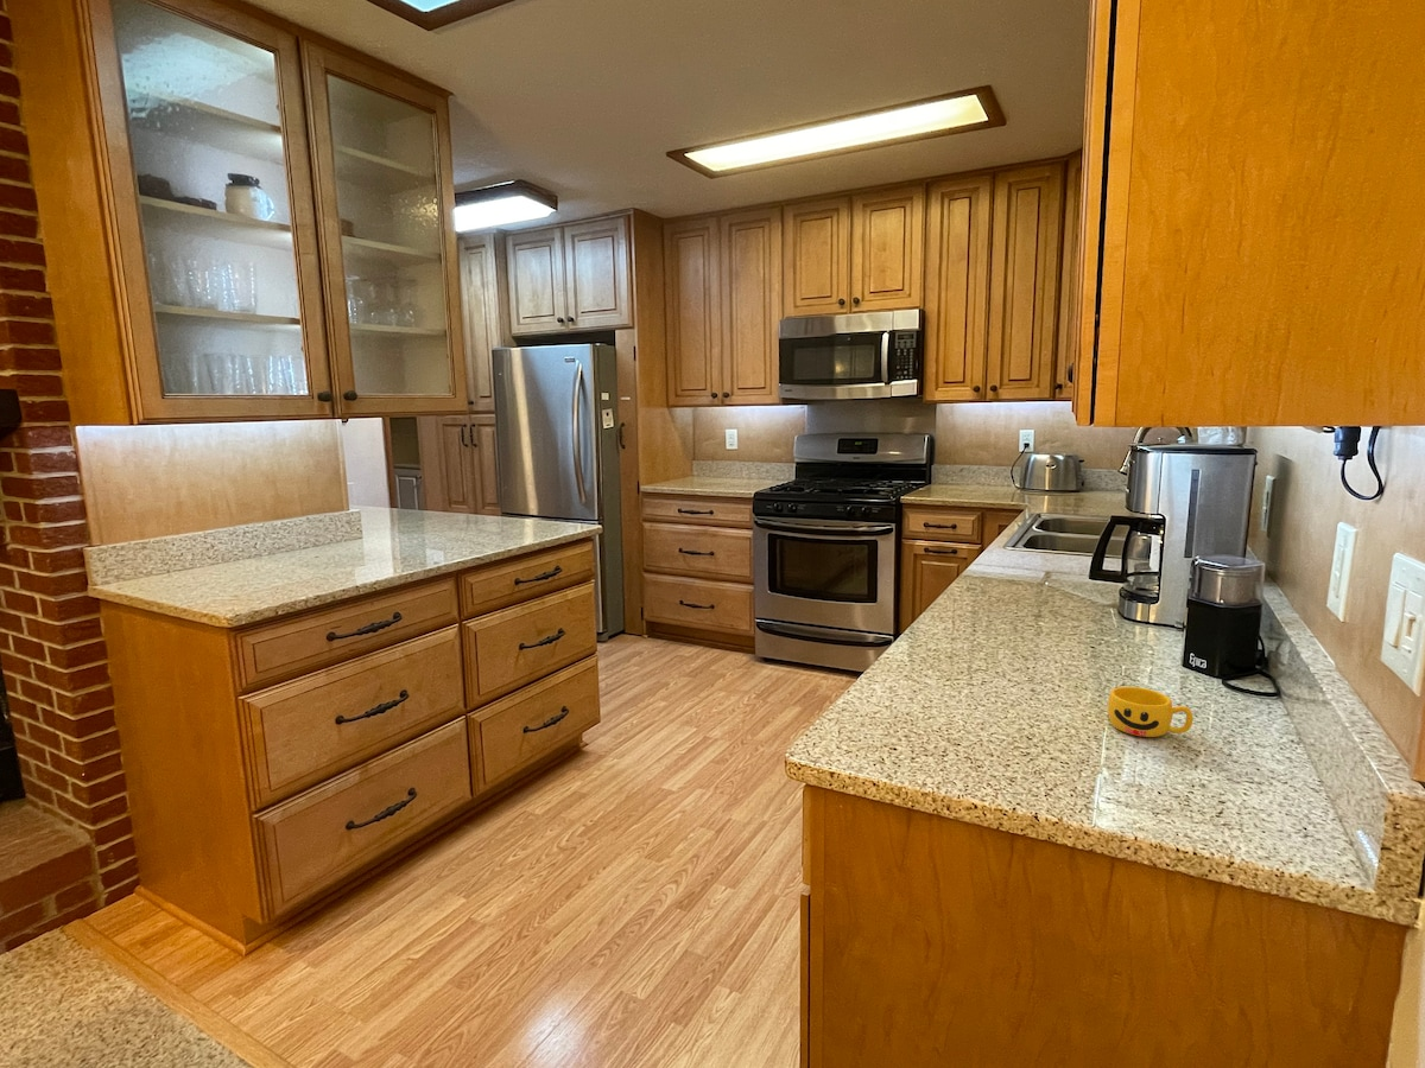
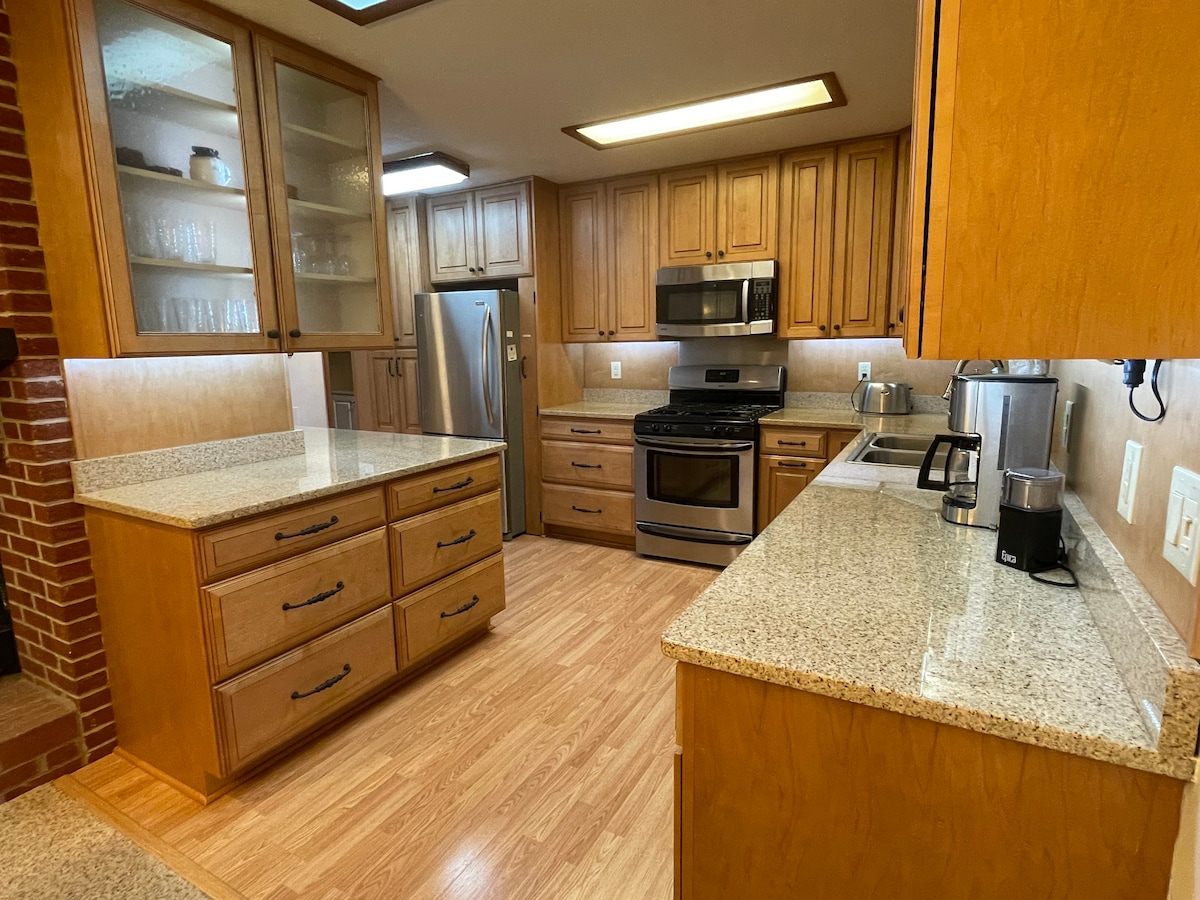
- cup (1148, 713)
